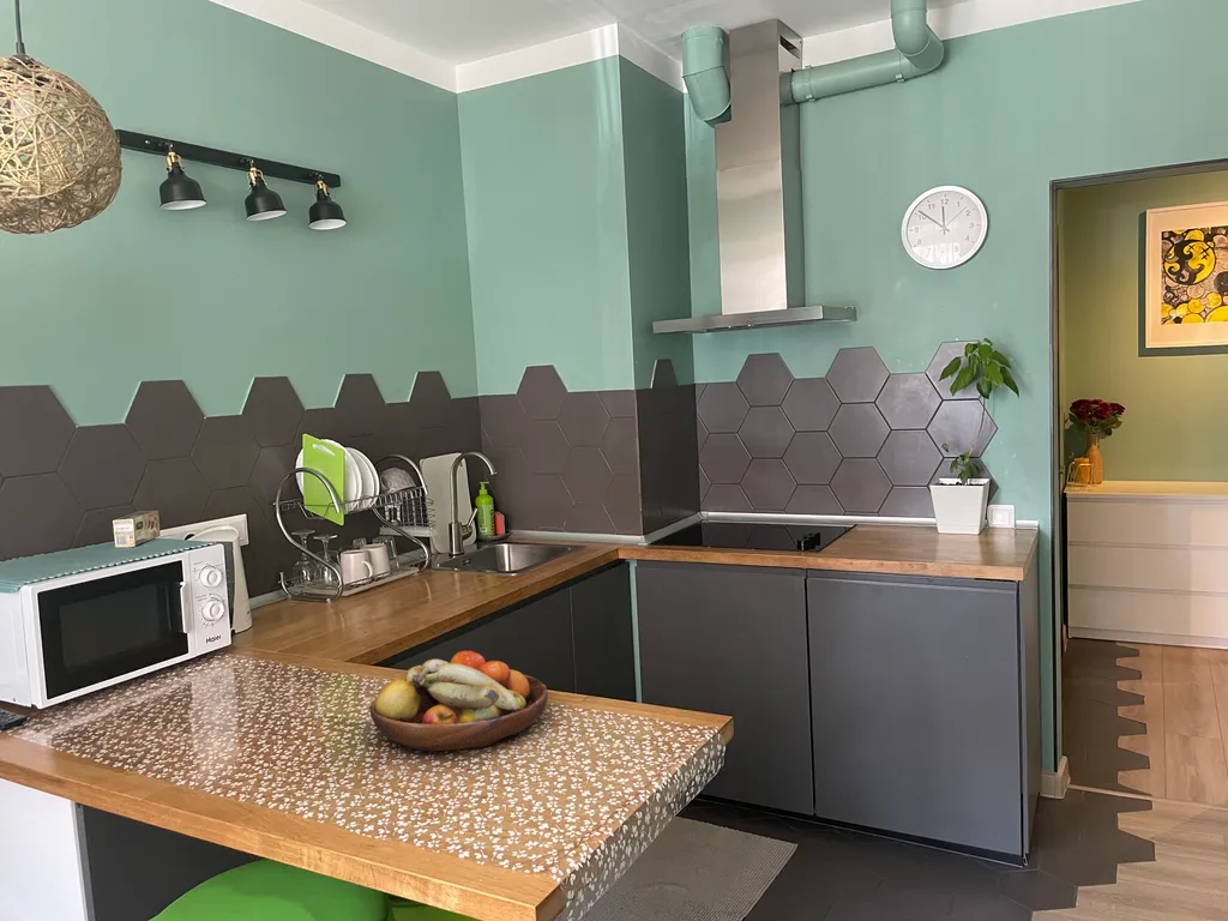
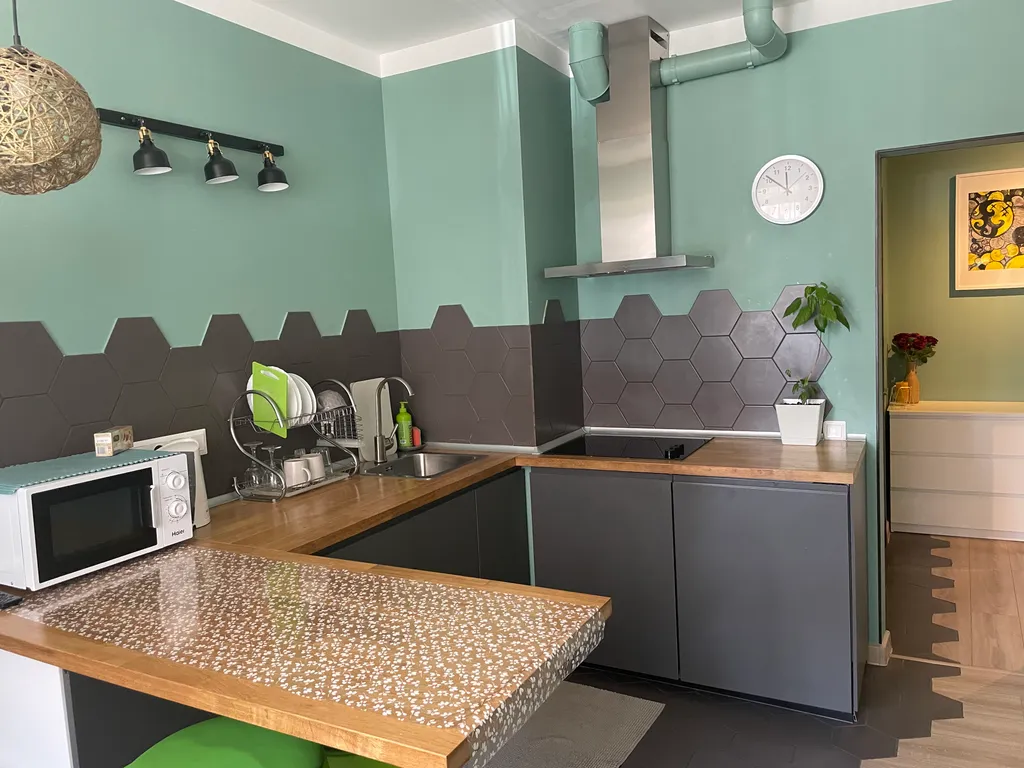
- fruit bowl (460, 688)
